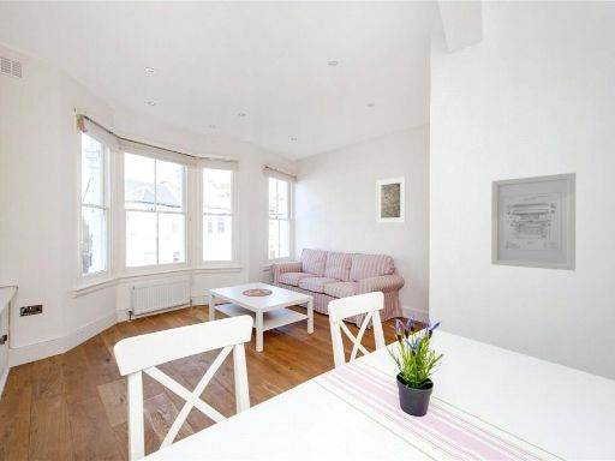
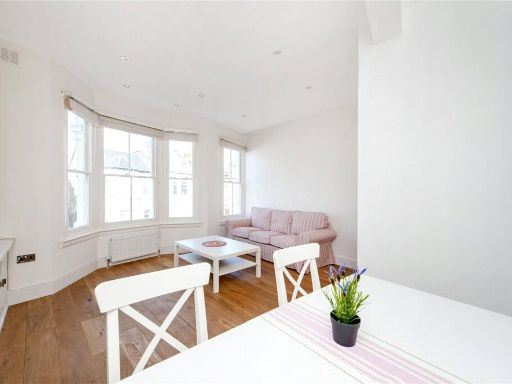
- wall art (530, 222)
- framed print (390, 200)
